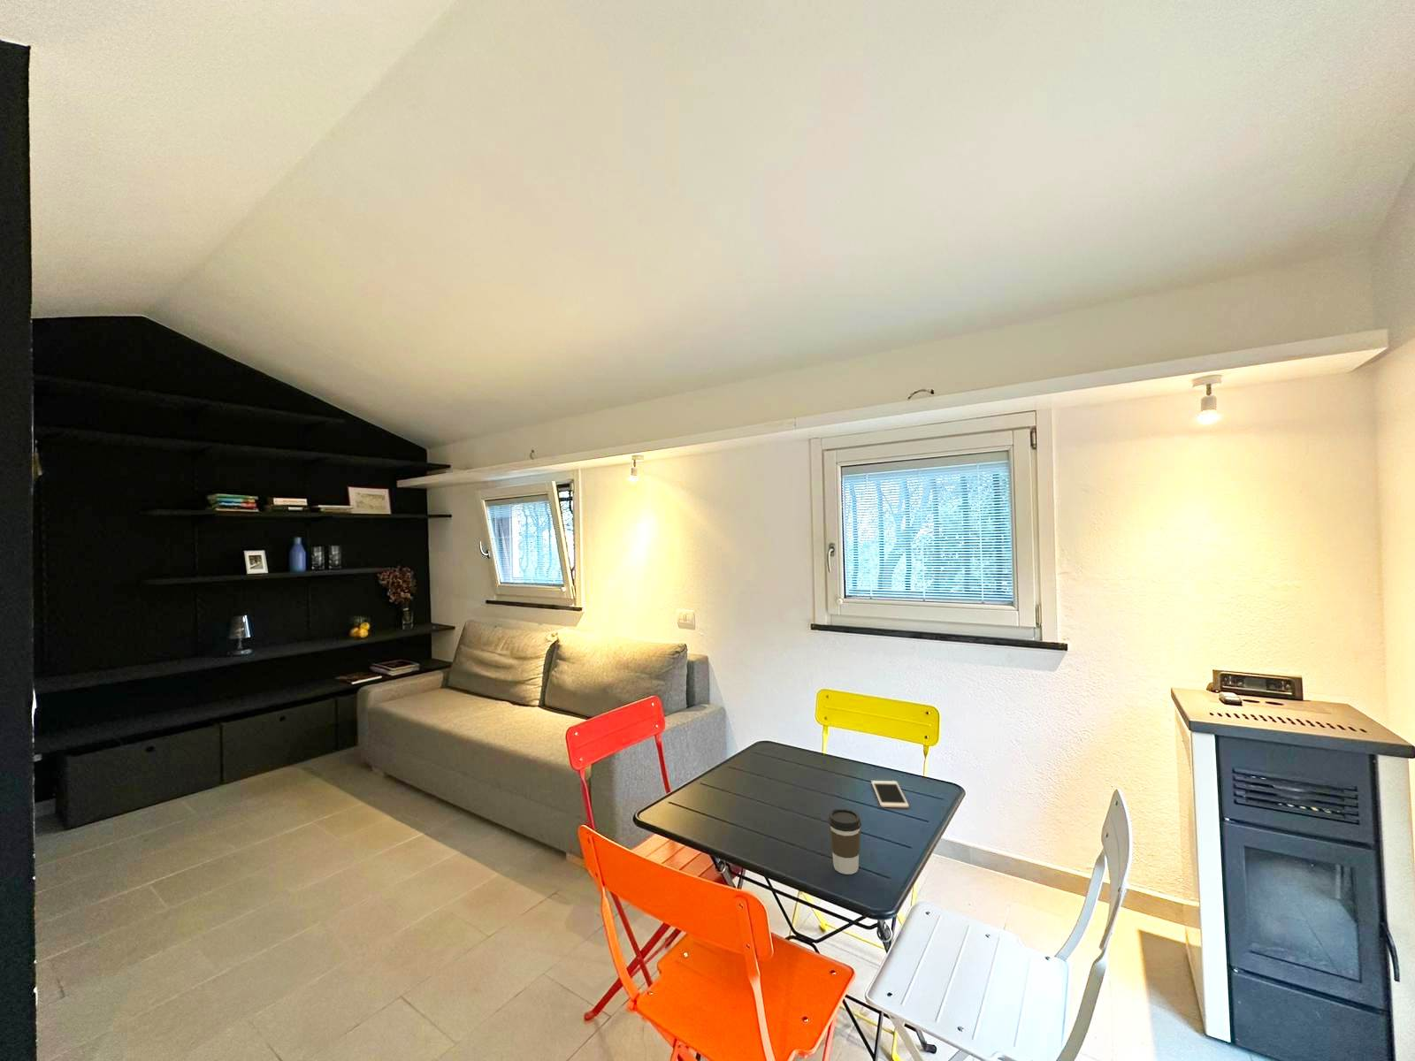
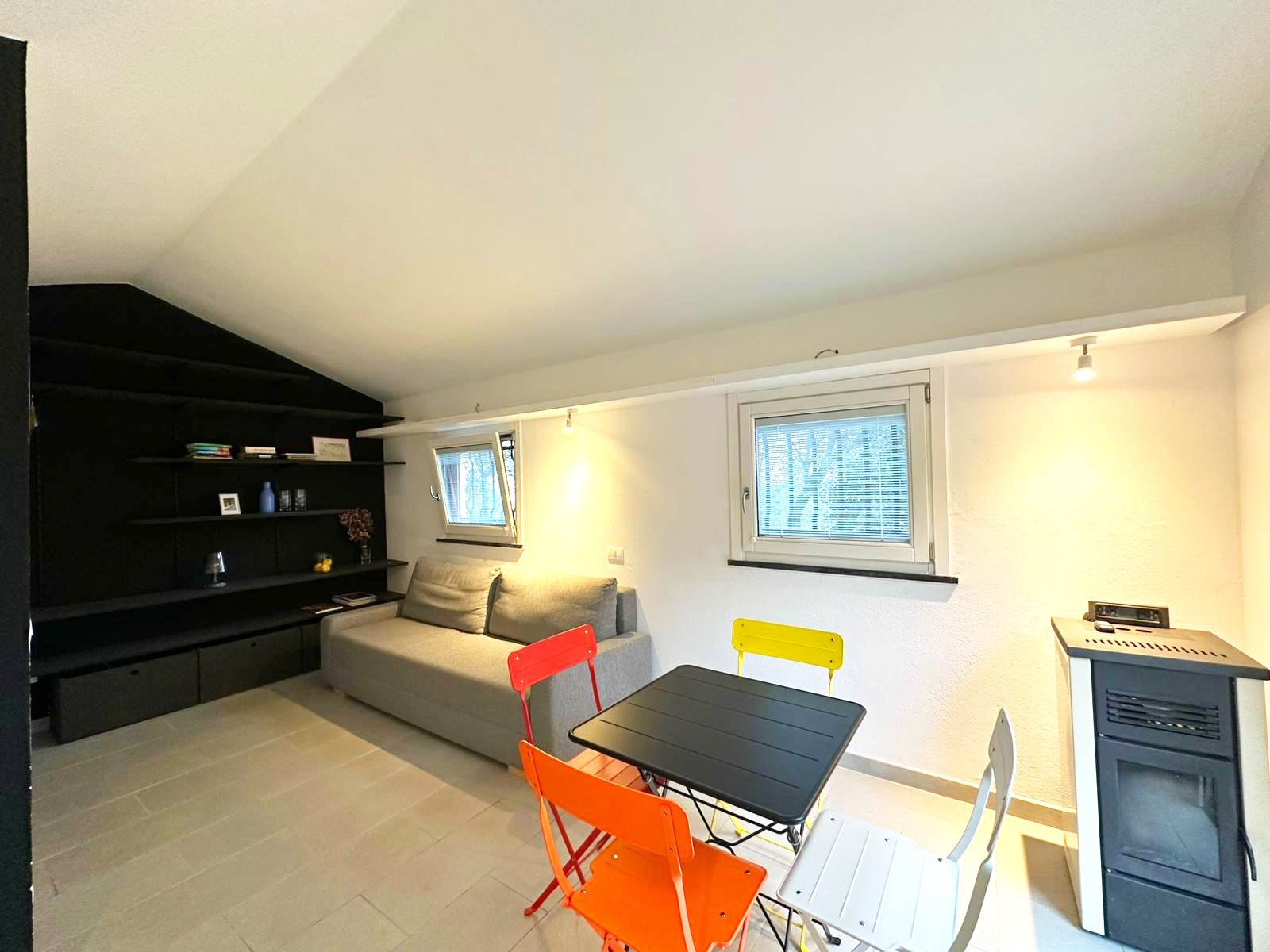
- coffee cup (845, 840)
- cell phone (889, 794)
